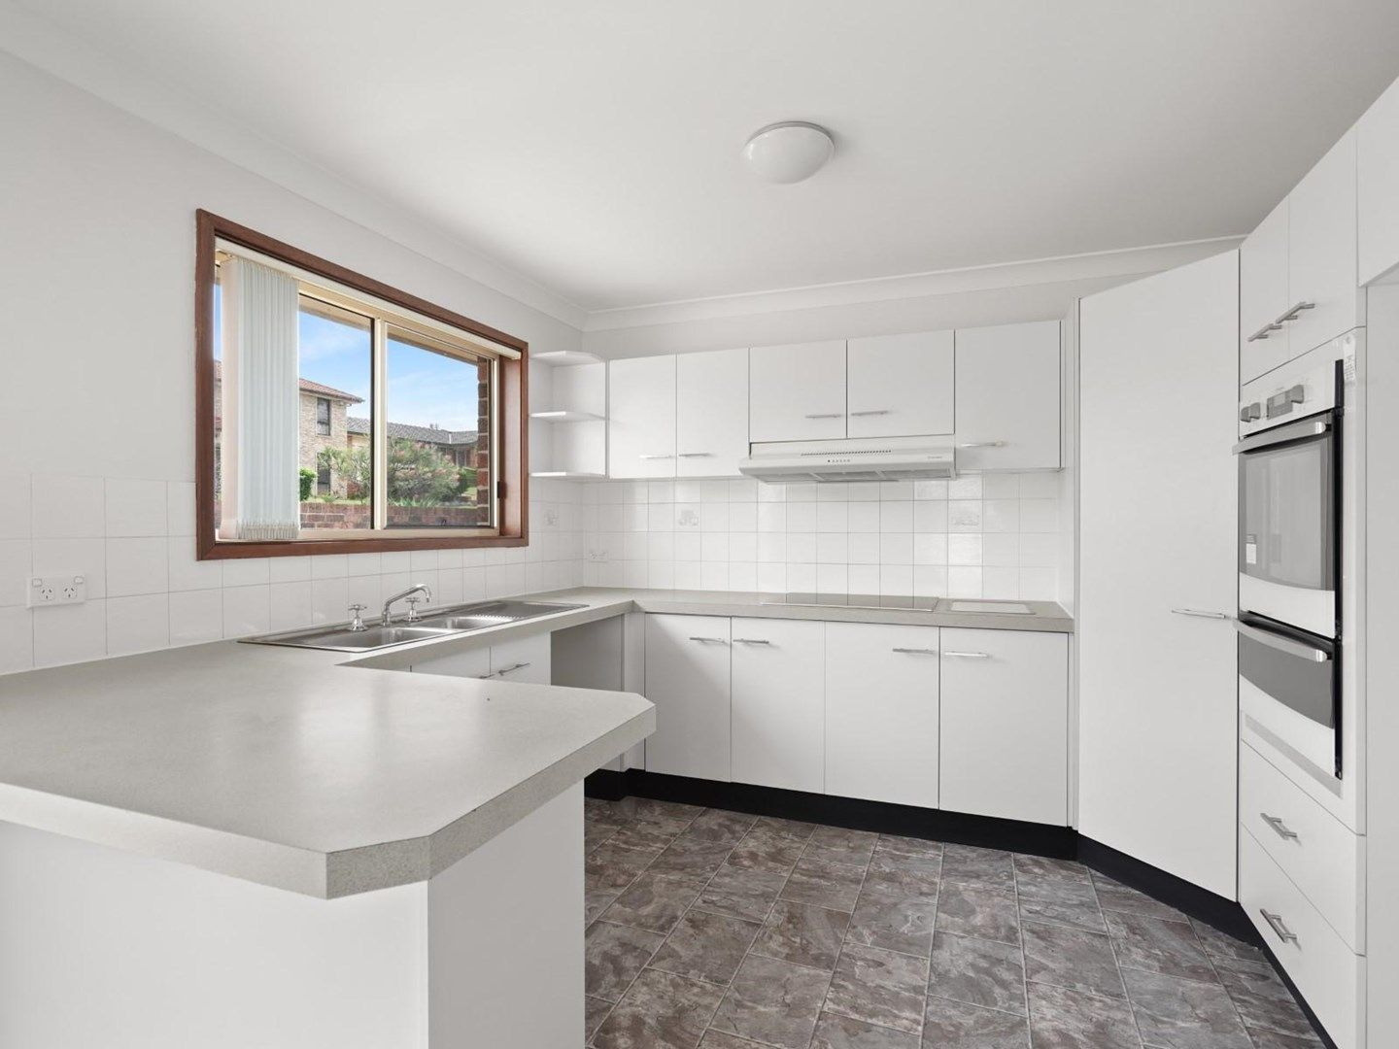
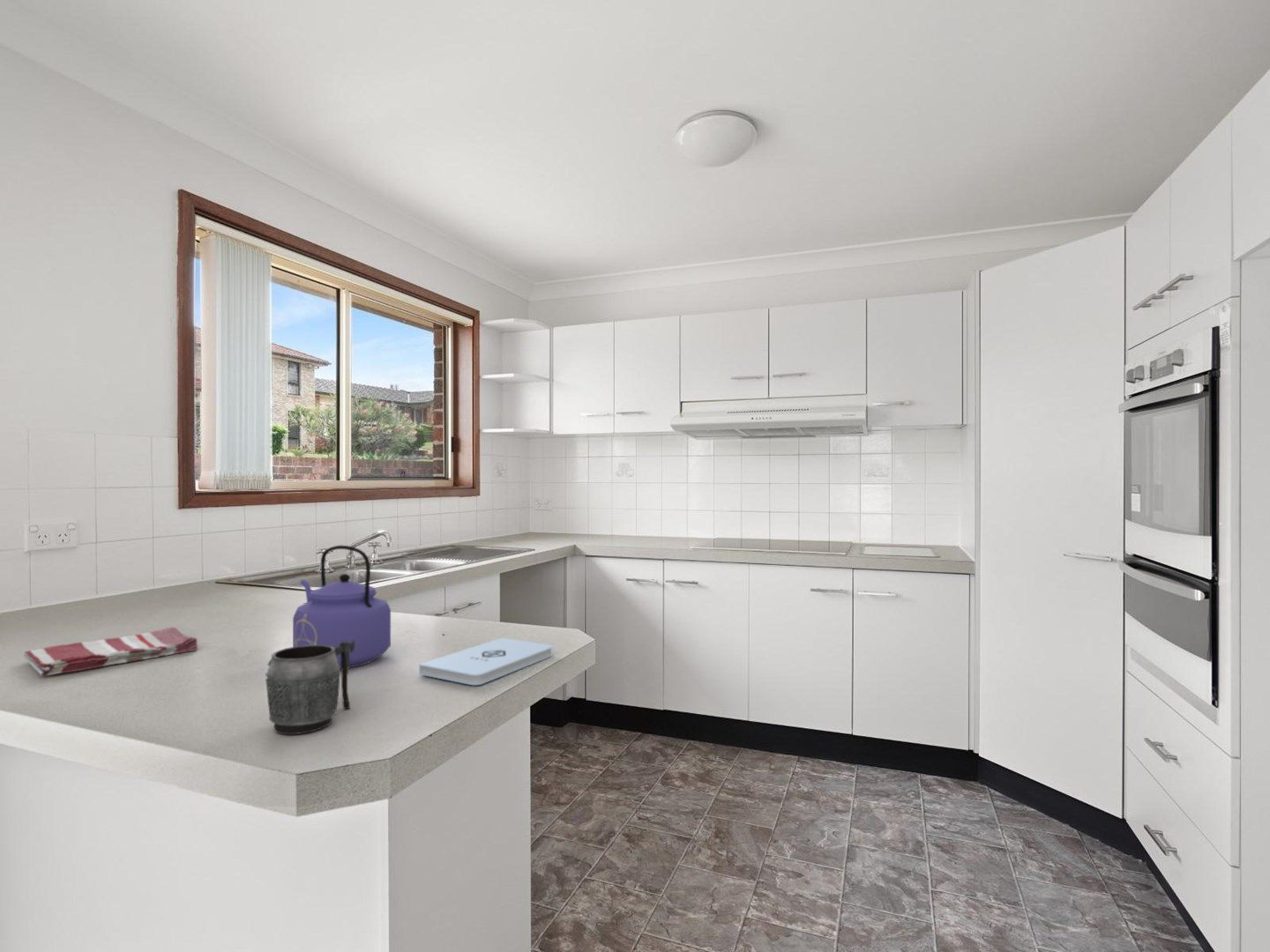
+ dish towel (114, 648)
+ kettle (335, 600)
+ mug (315, 683)
+ notepad (490, 659)
